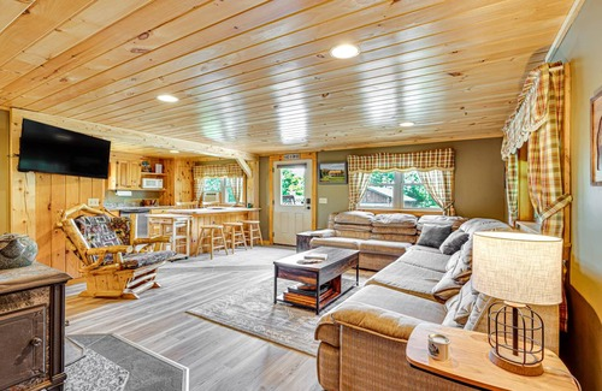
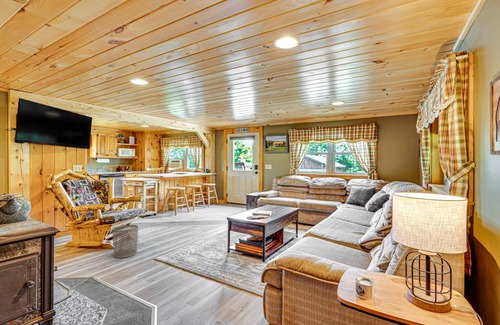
+ waste bin (125, 240)
